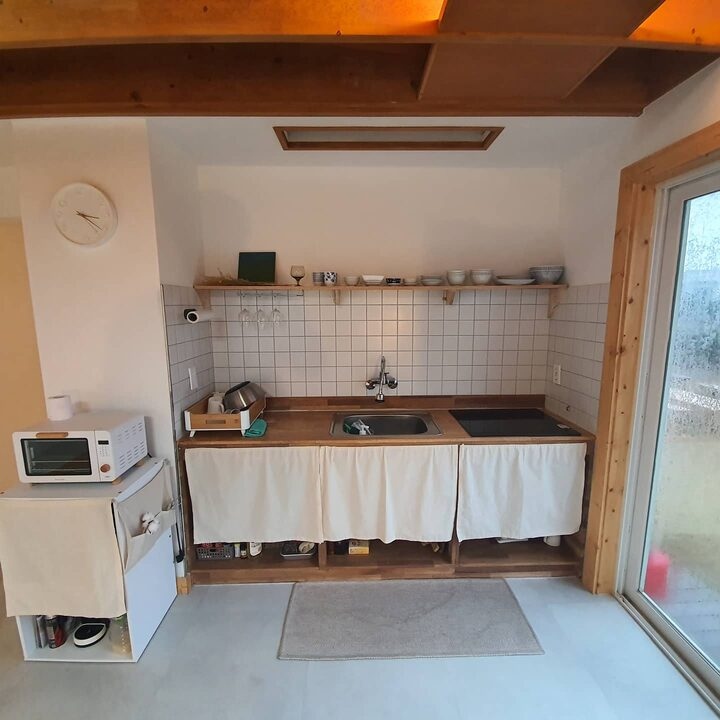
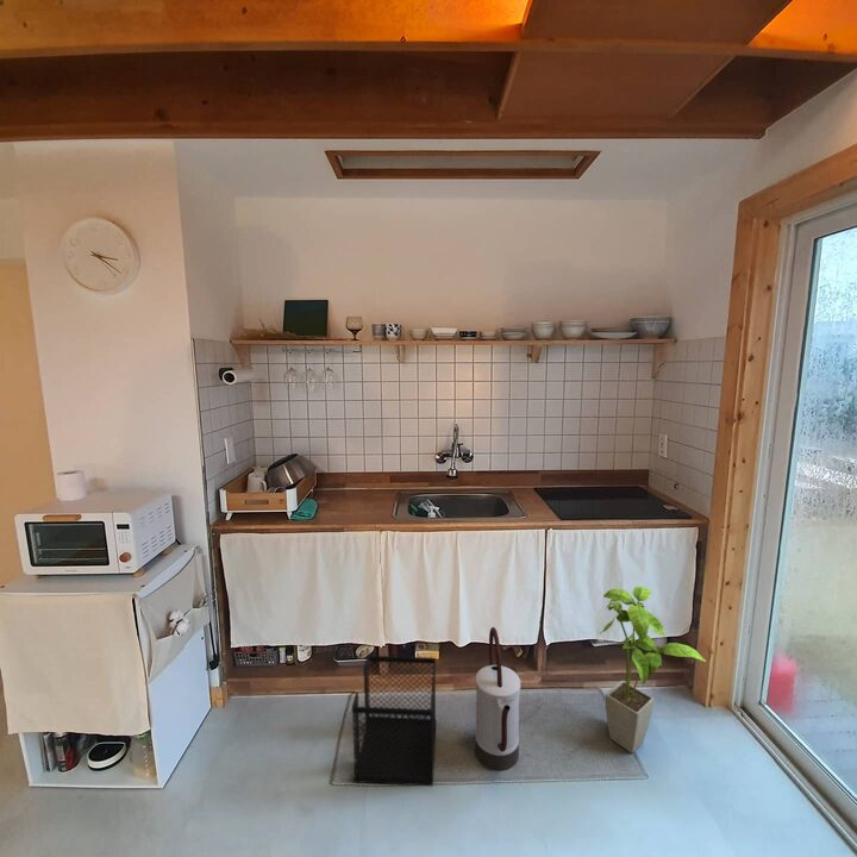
+ house plant (639, 673)
+ watering can (498, 700)
+ wastebasket (398, 714)
